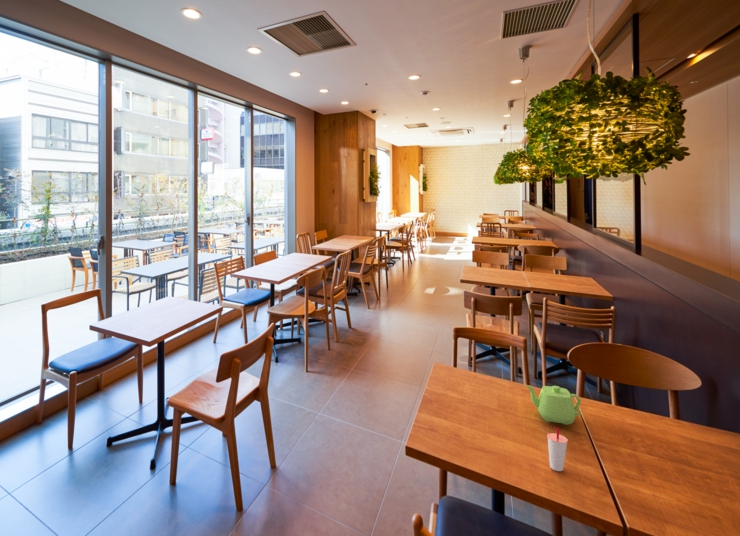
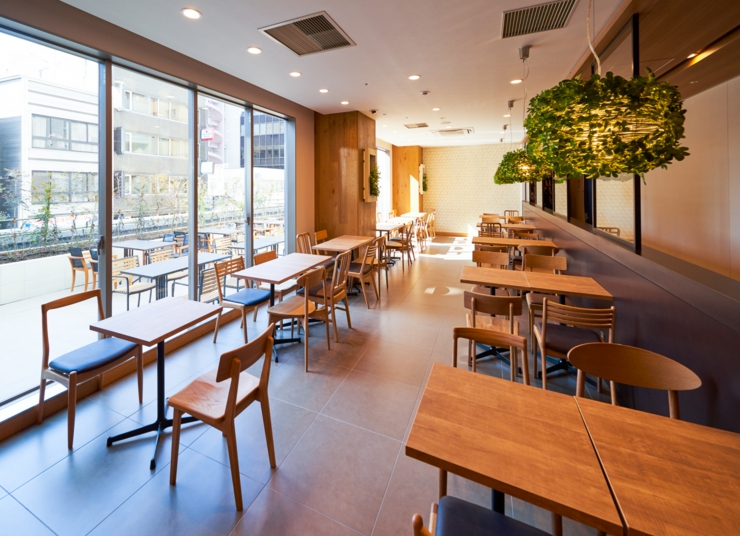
- teapot (551, 402)
- cup (557, 447)
